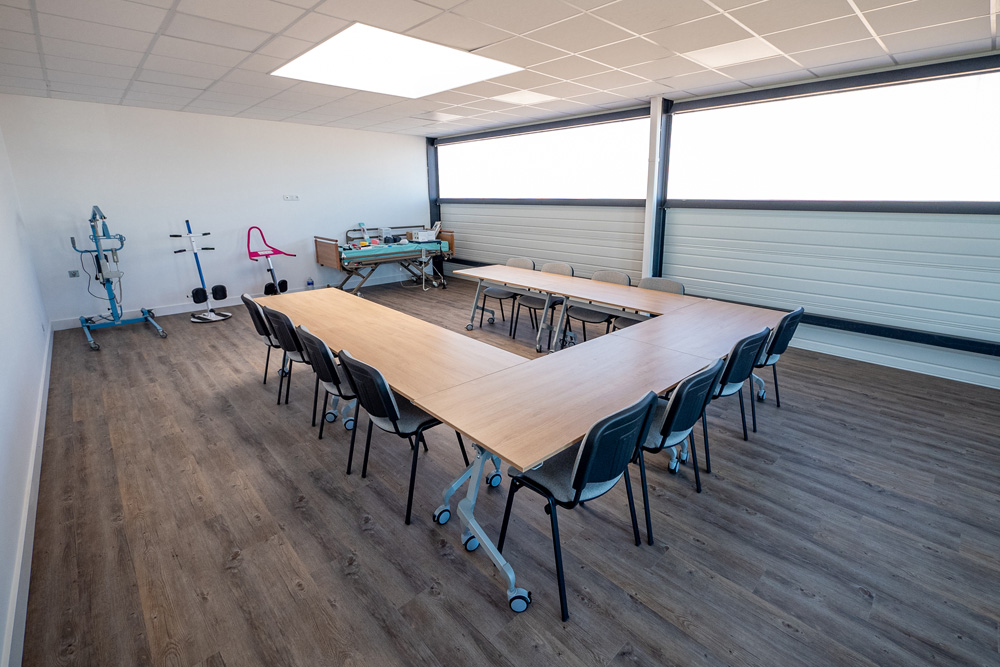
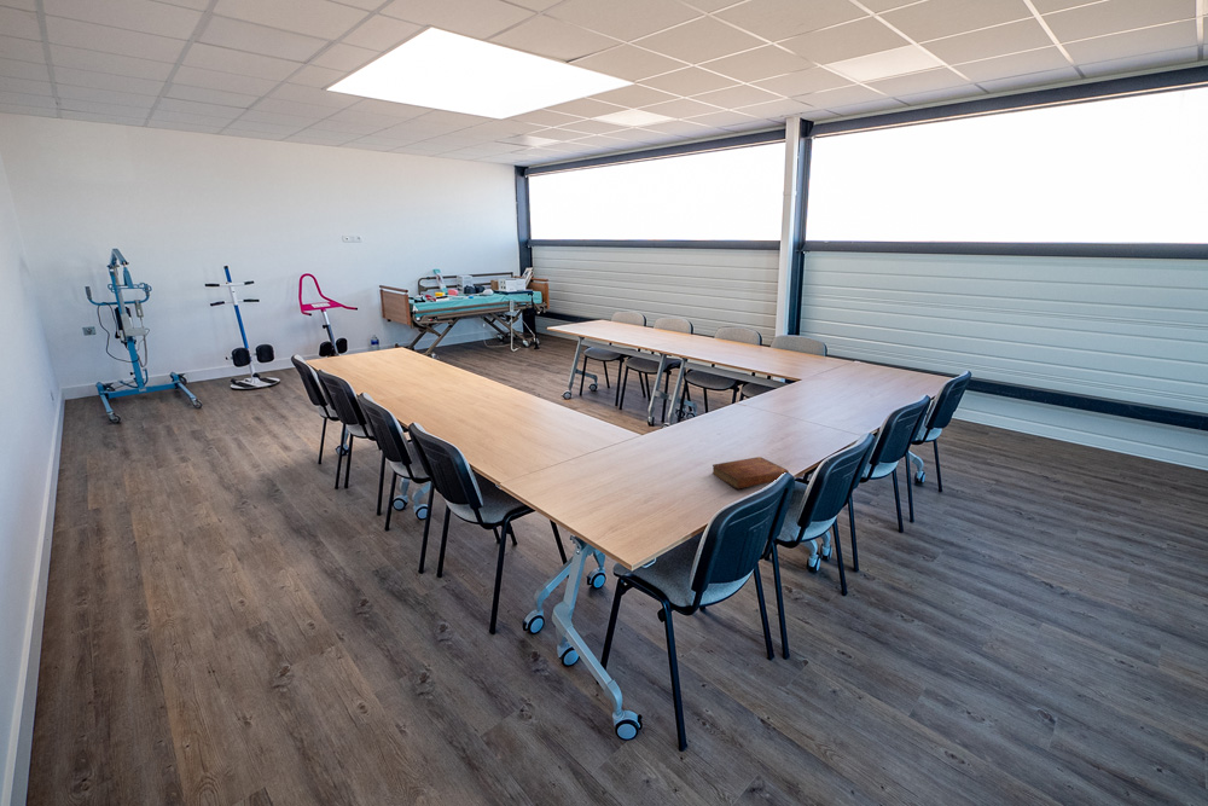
+ bible (749, 472)
